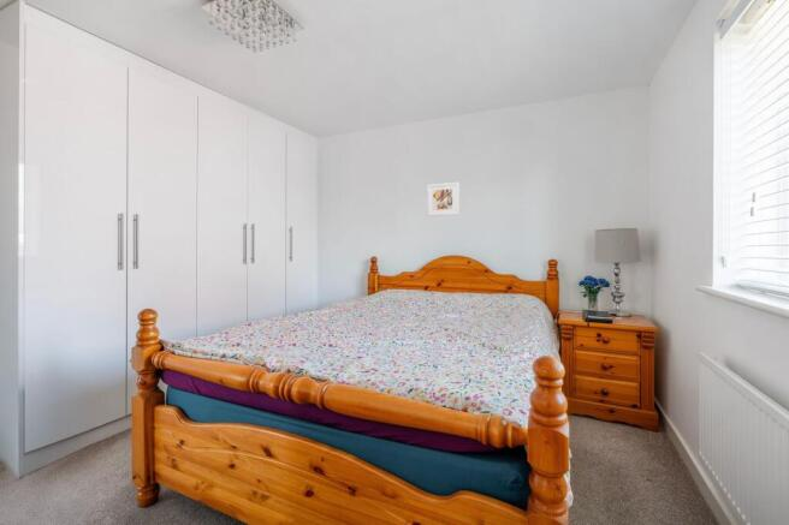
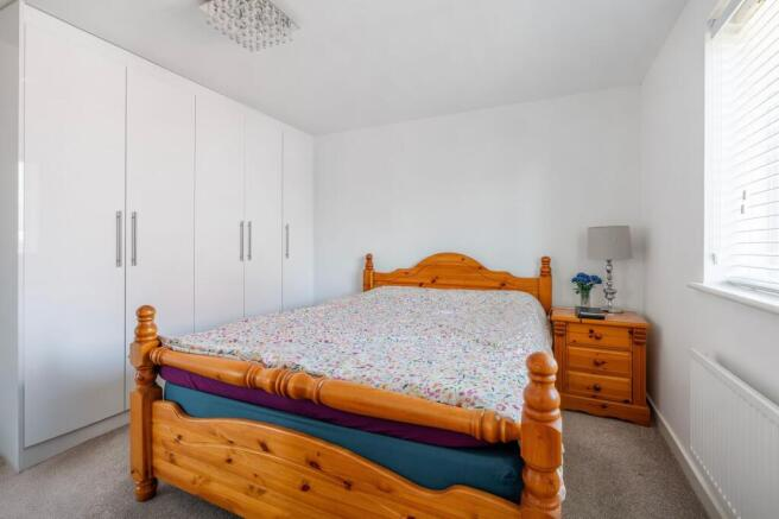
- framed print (443, 199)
